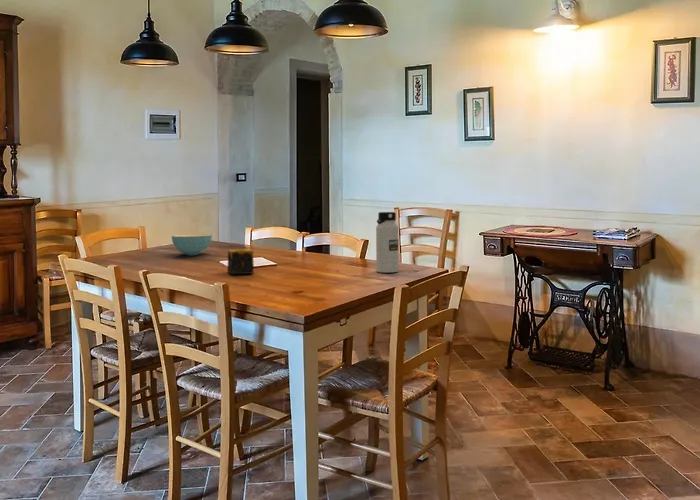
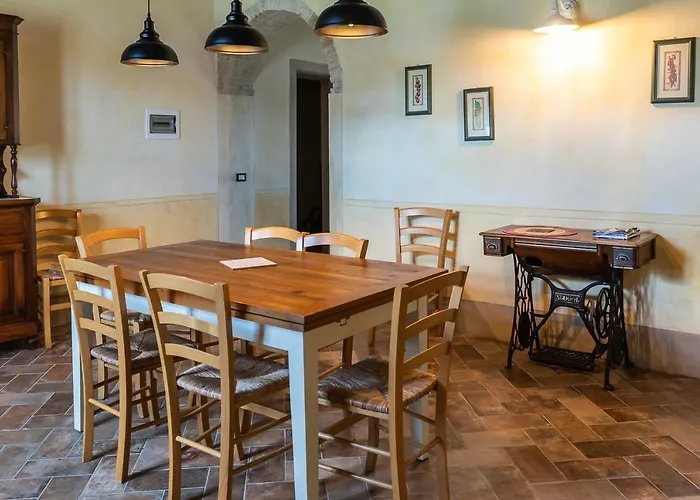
- cereal bowl (192, 245)
- candle (240, 261)
- water bottle (387, 241)
